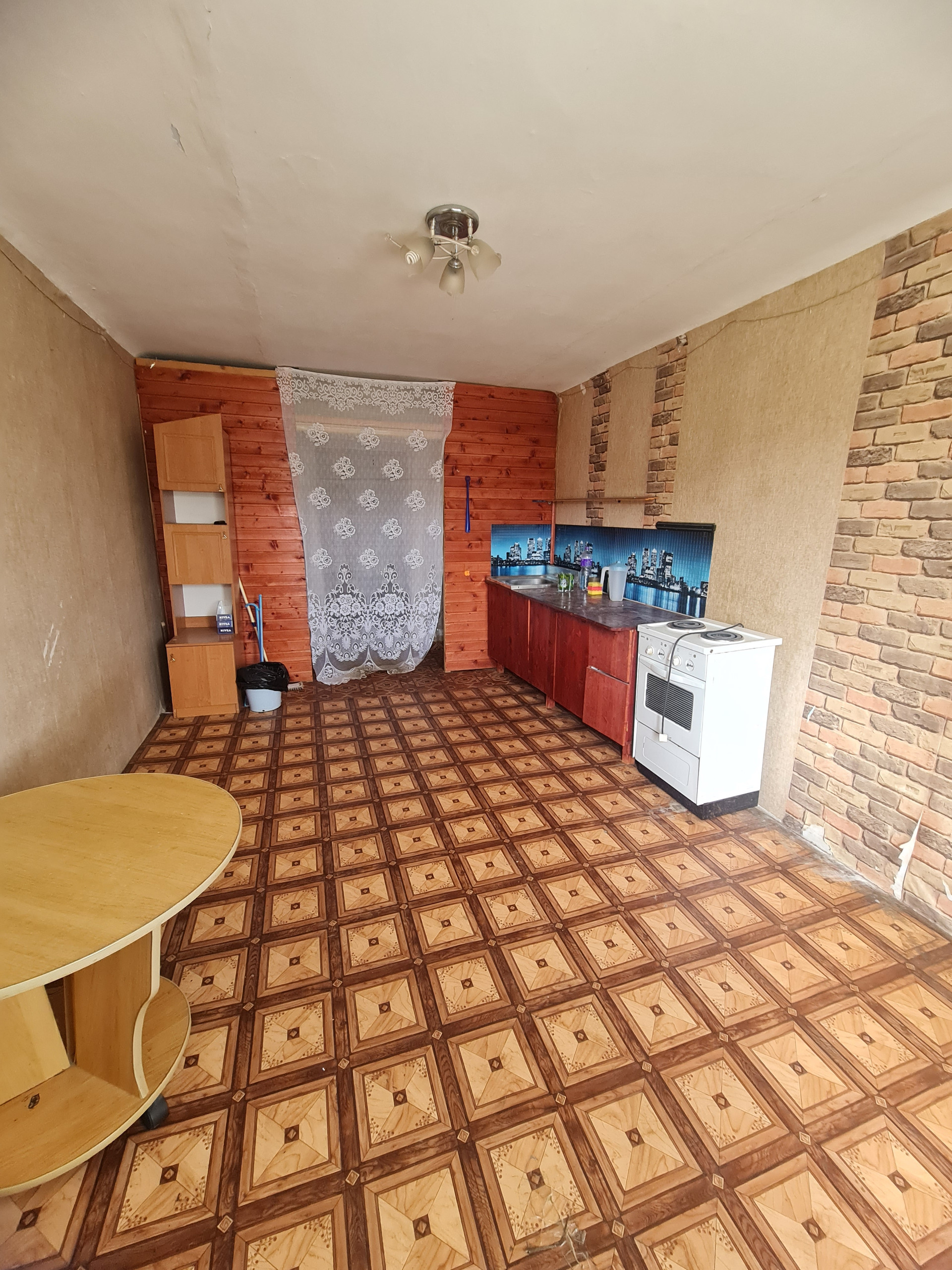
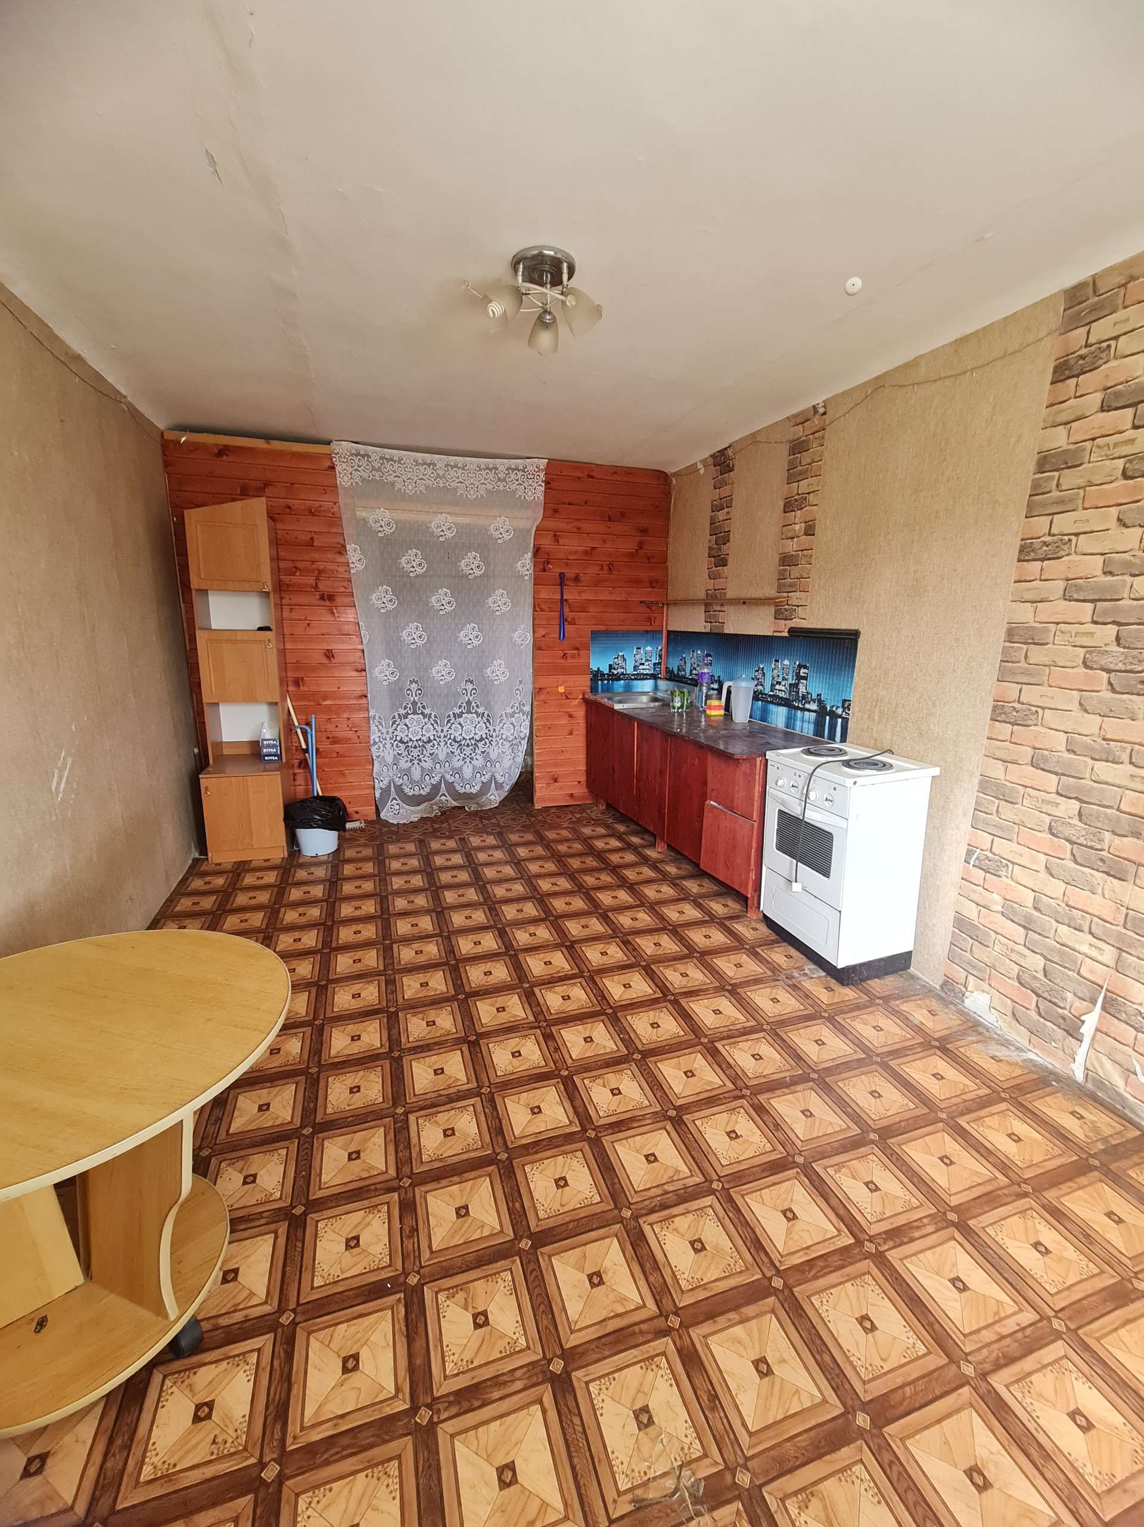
+ smoke detector (853, 287)
